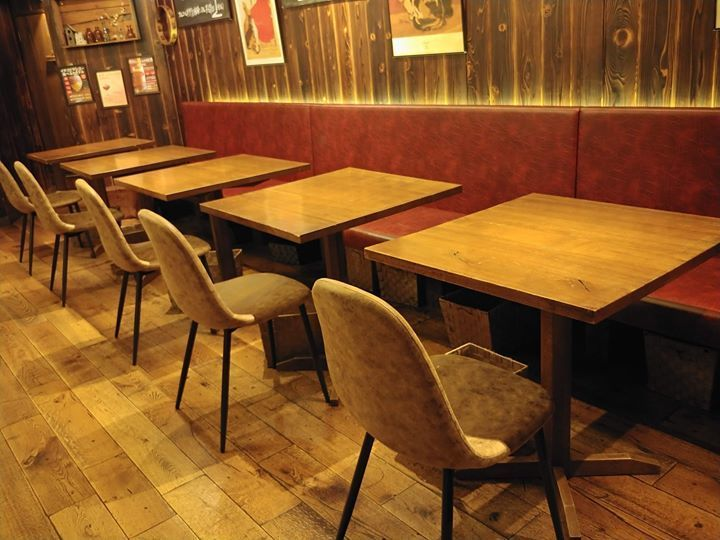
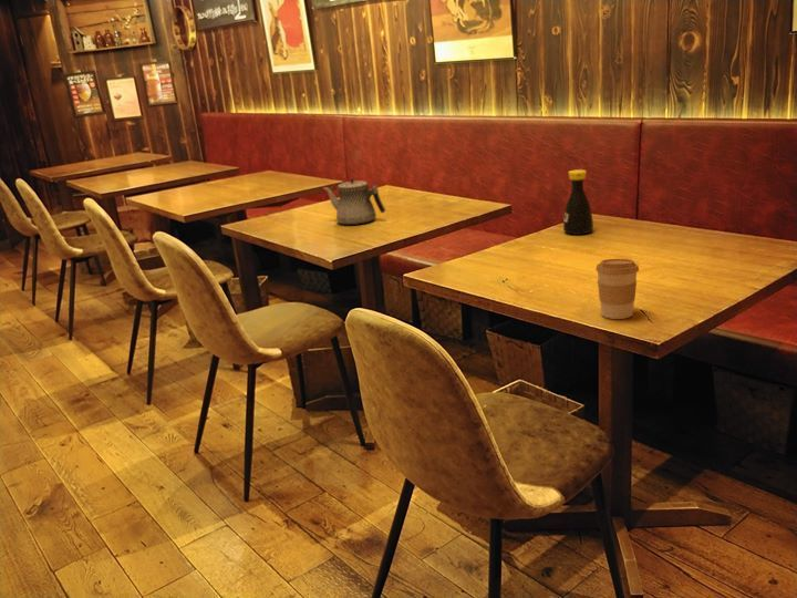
+ coffee cup (617, 287)
+ teapot (353, 199)
+ bottle (578, 202)
